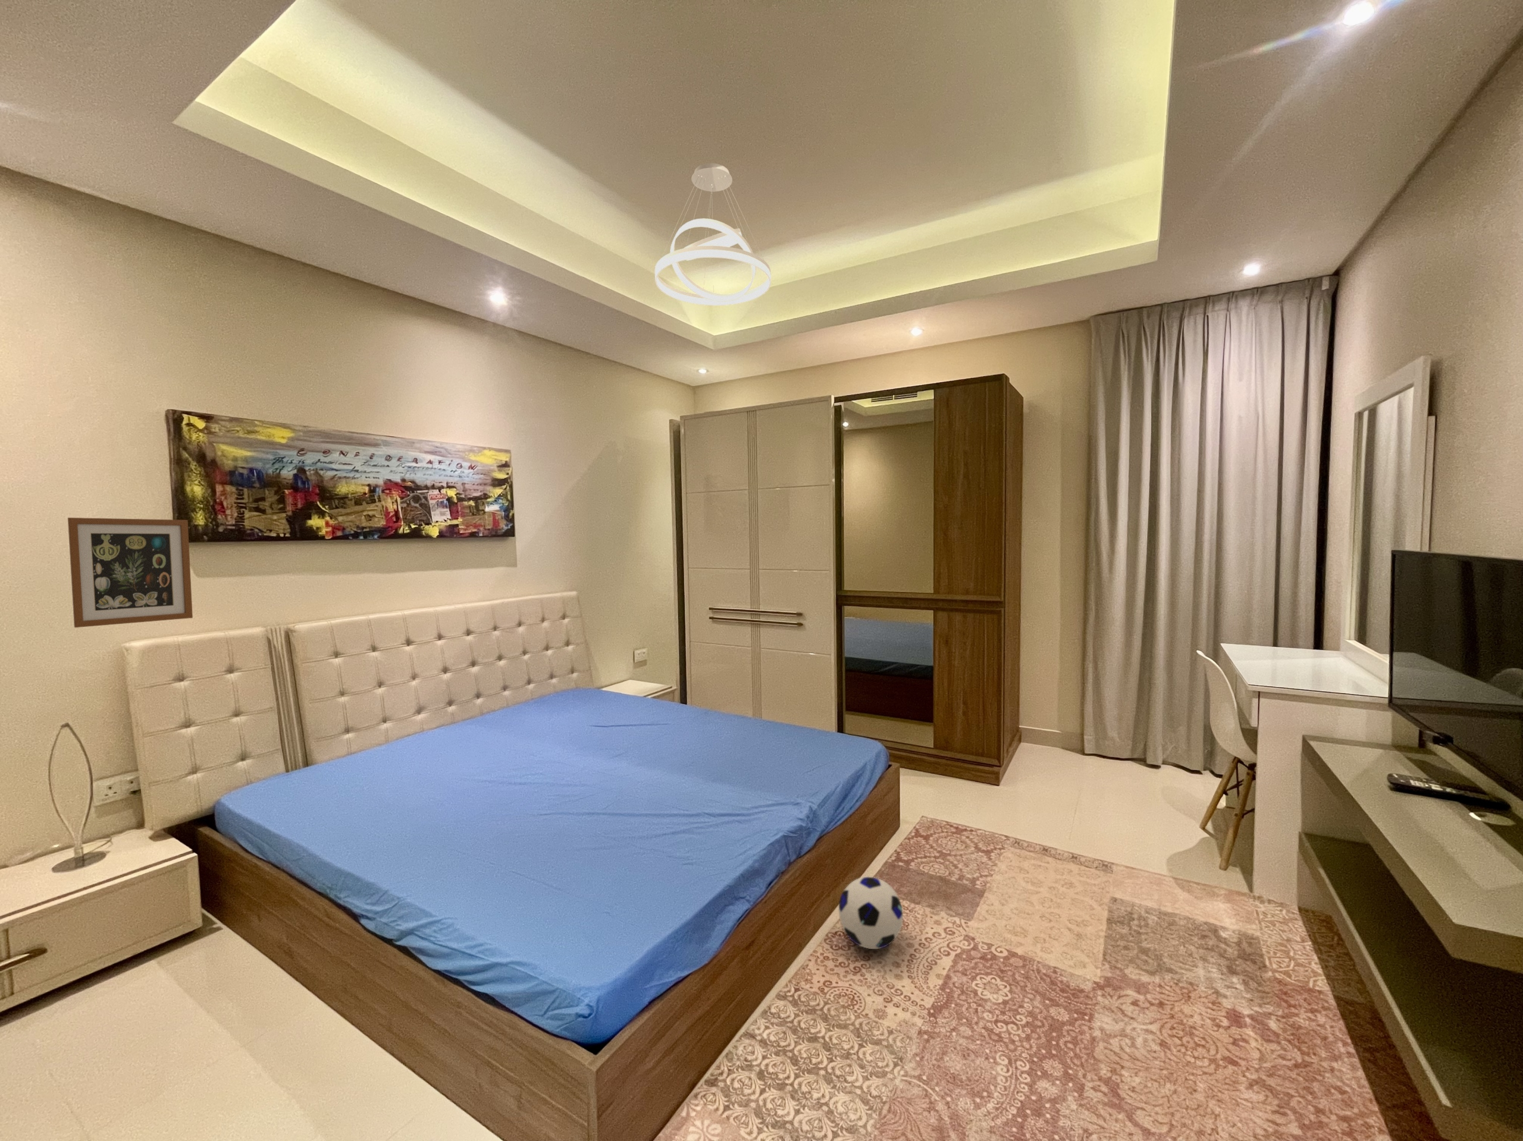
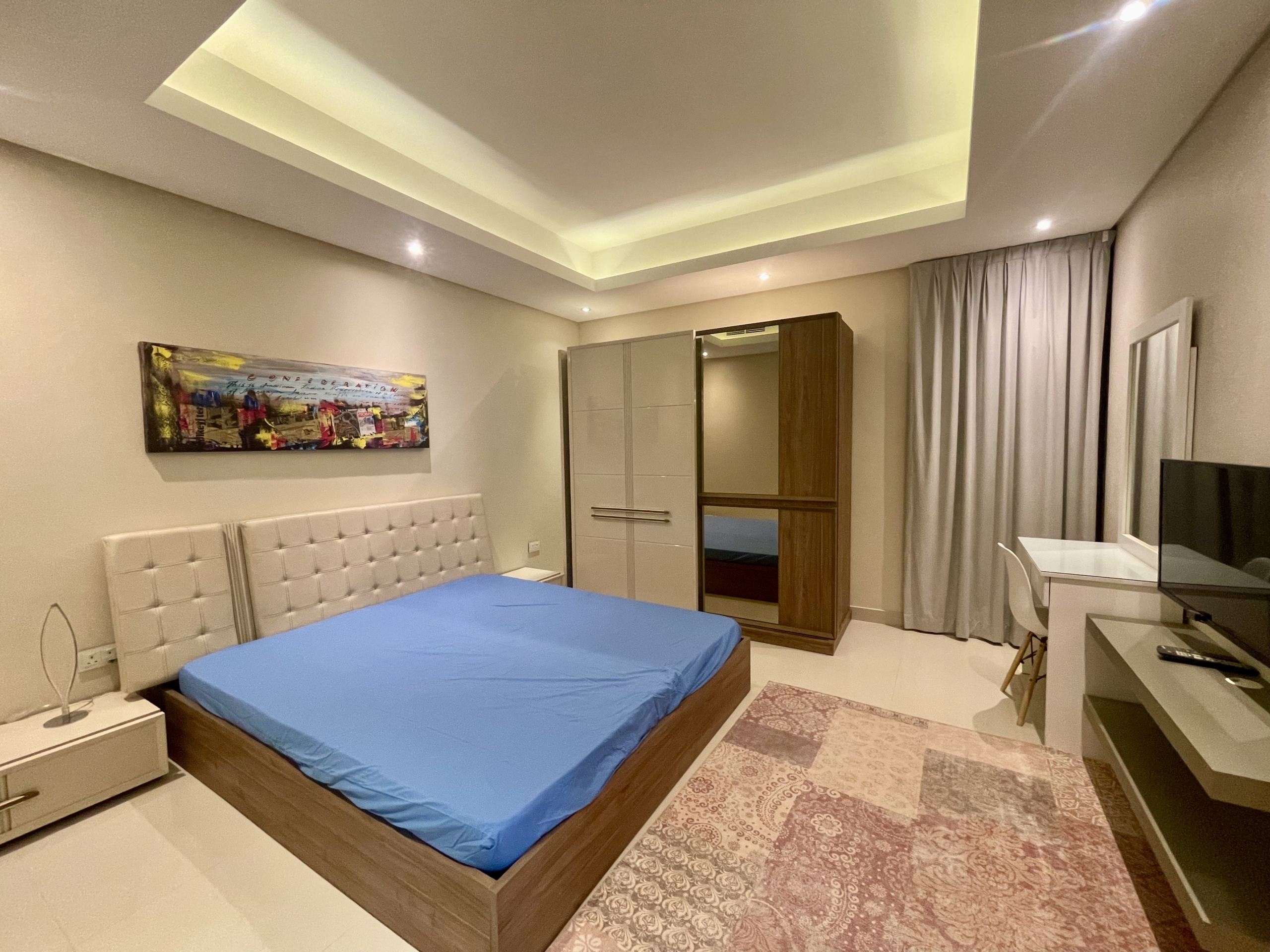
- soccer ball (871, 912)
- pendant light (712, 228)
- wall art (134, 570)
